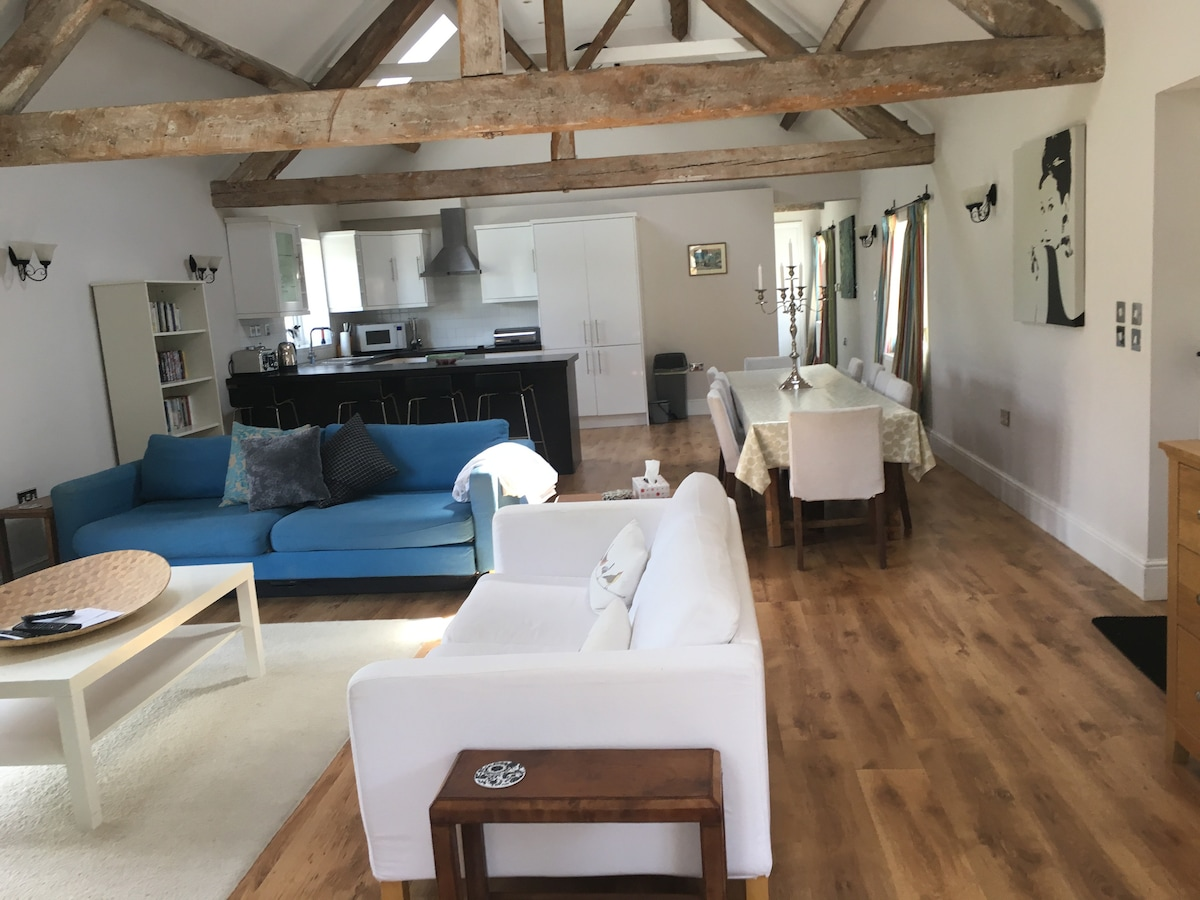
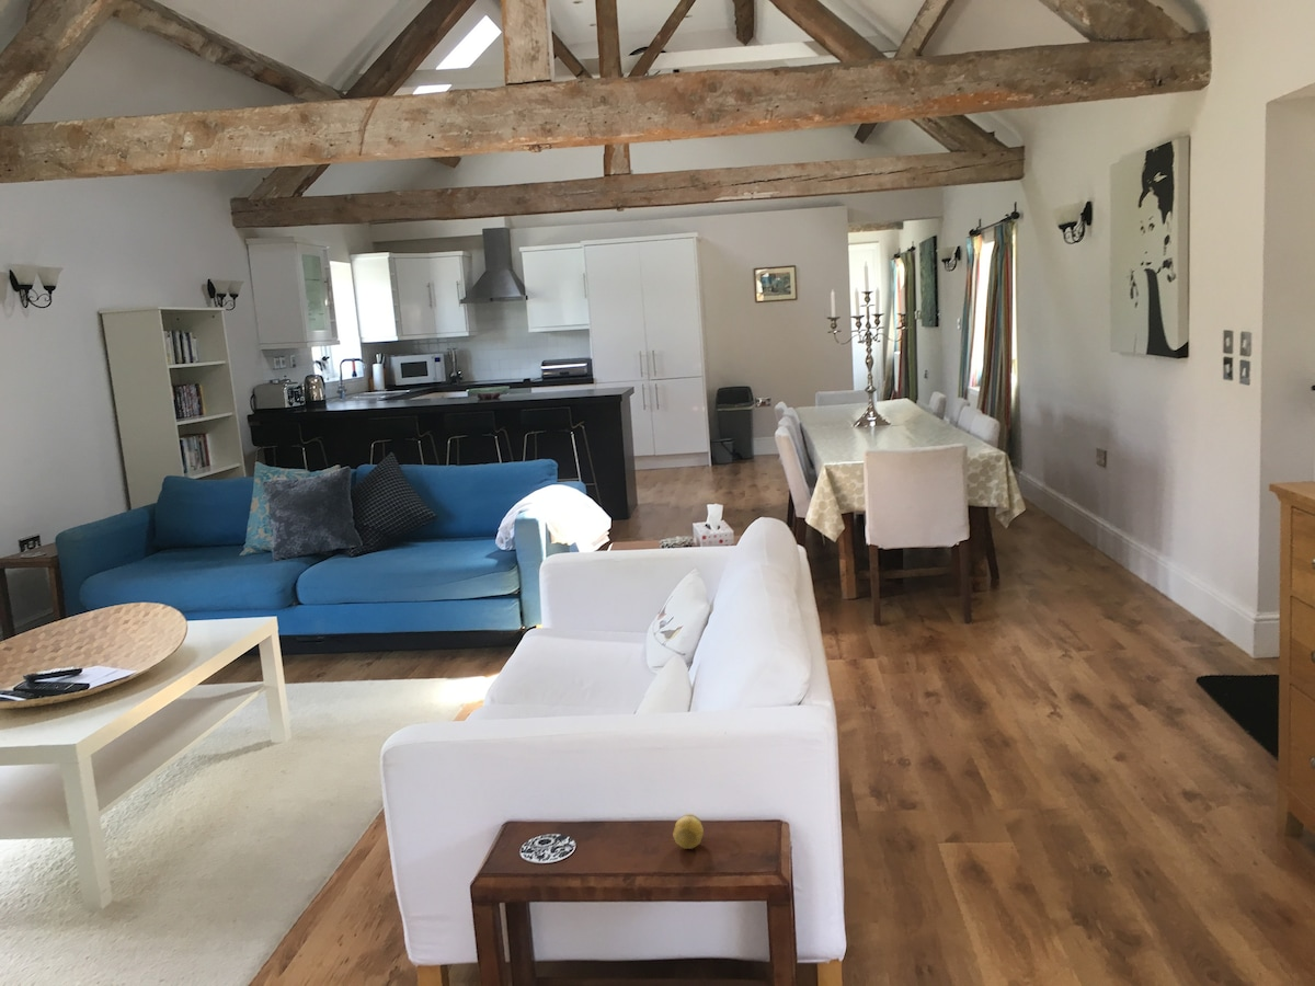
+ decorative egg (688, 829)
